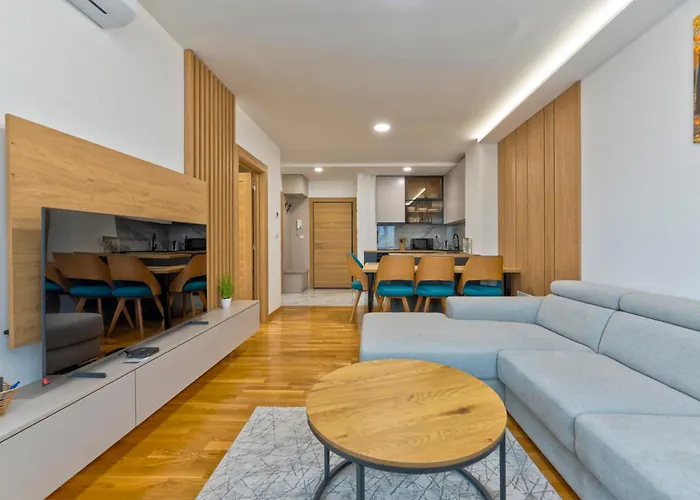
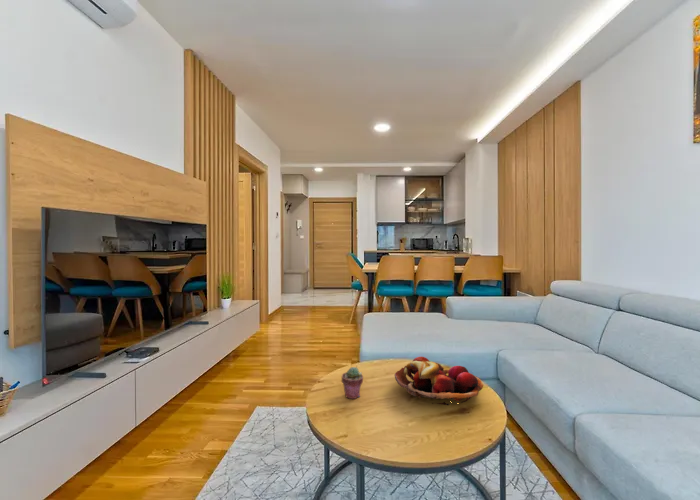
+ fruit basket (436, 378)
+ potted succulent (352, 381)
